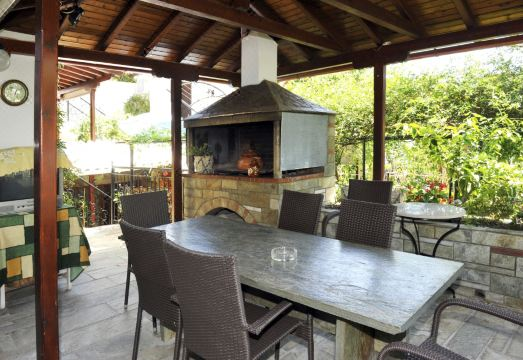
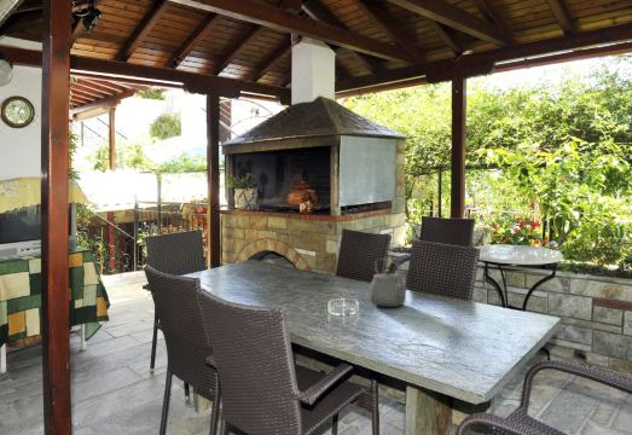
+ tea kettle (390, 283)
